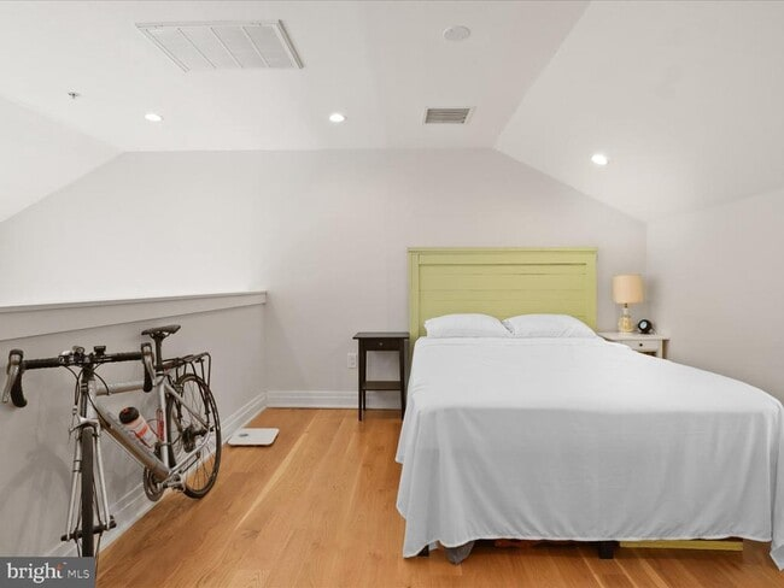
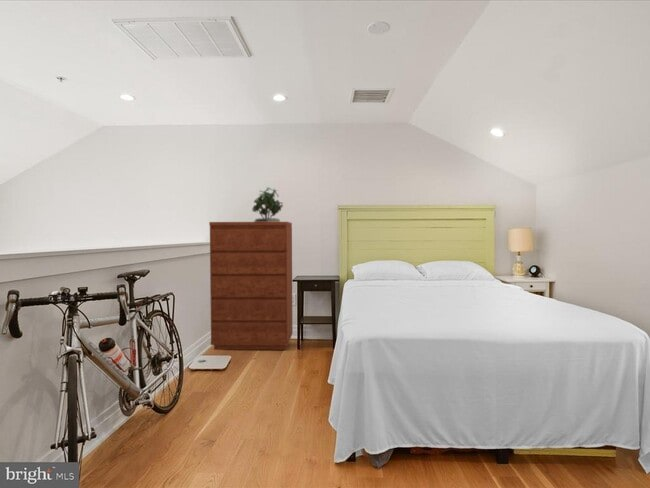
+ potted plant (267, 204)
+ dresser (253, 283)
